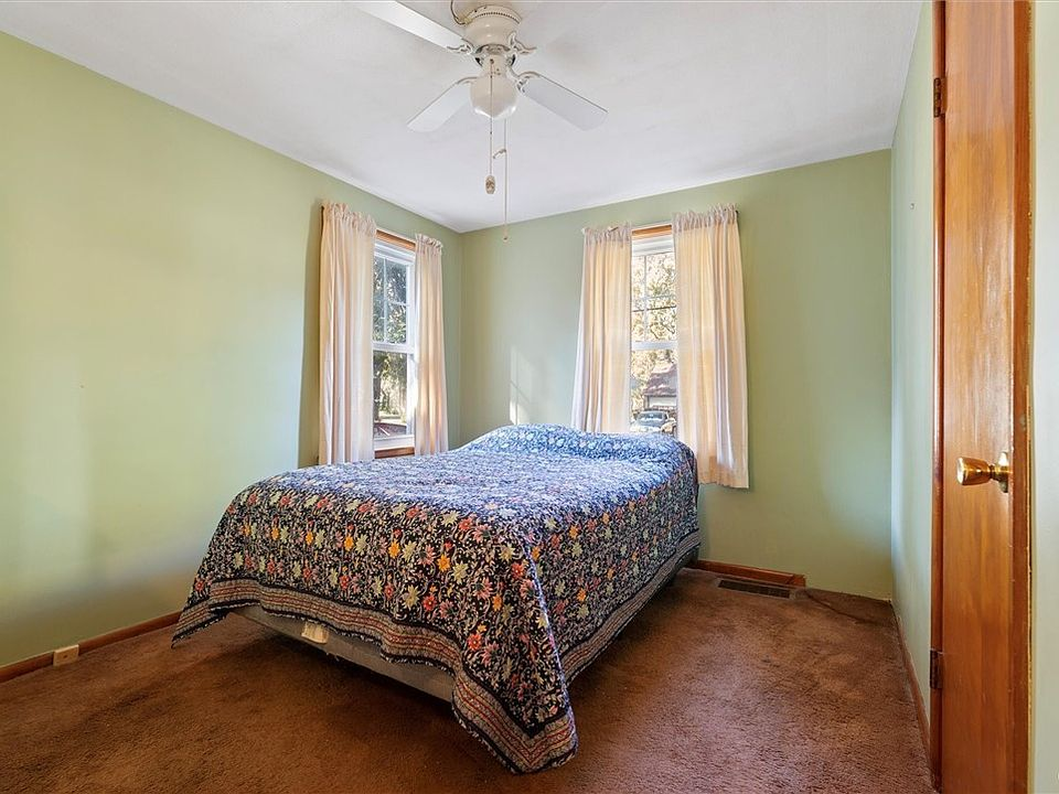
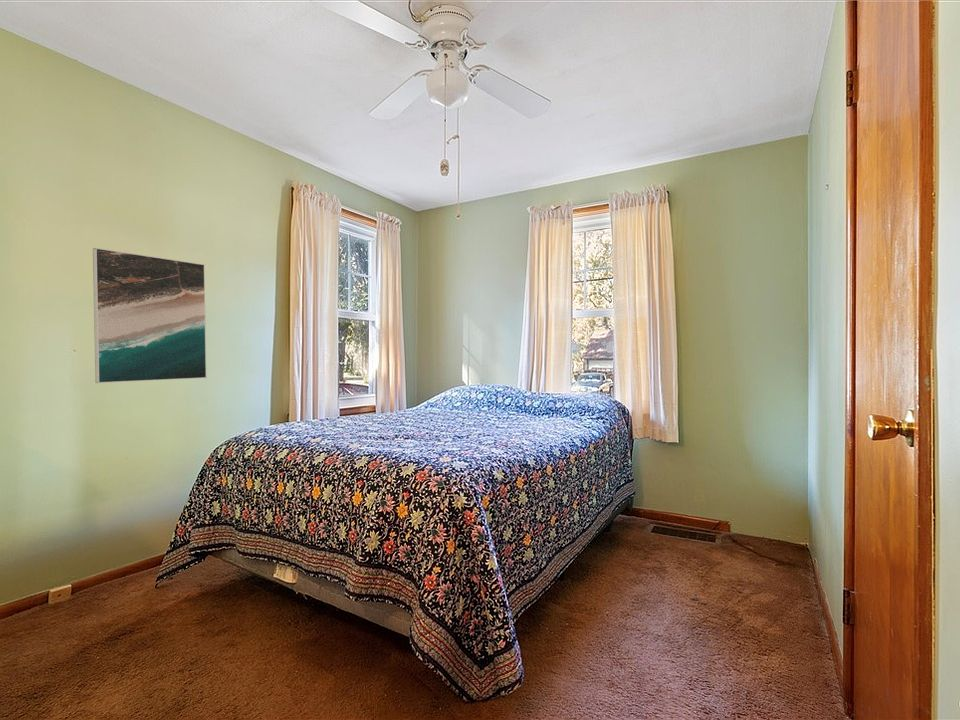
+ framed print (154, 318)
